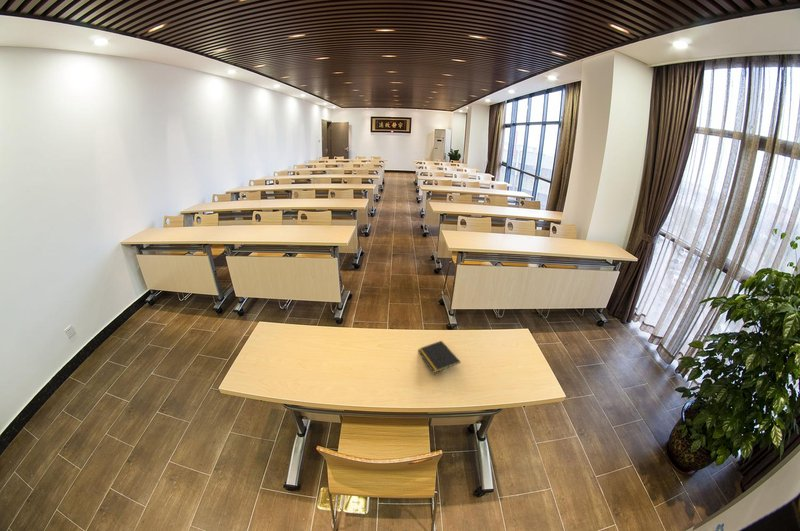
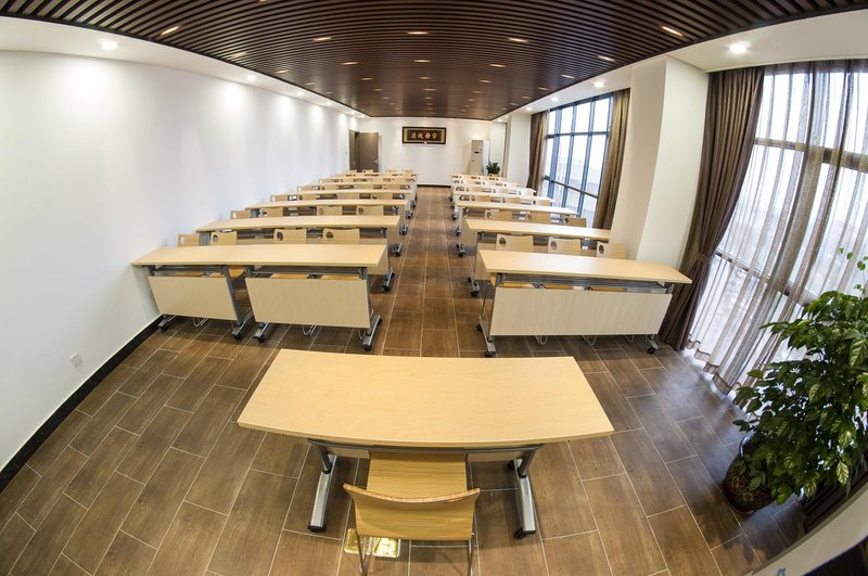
- notepad (437, 355)
